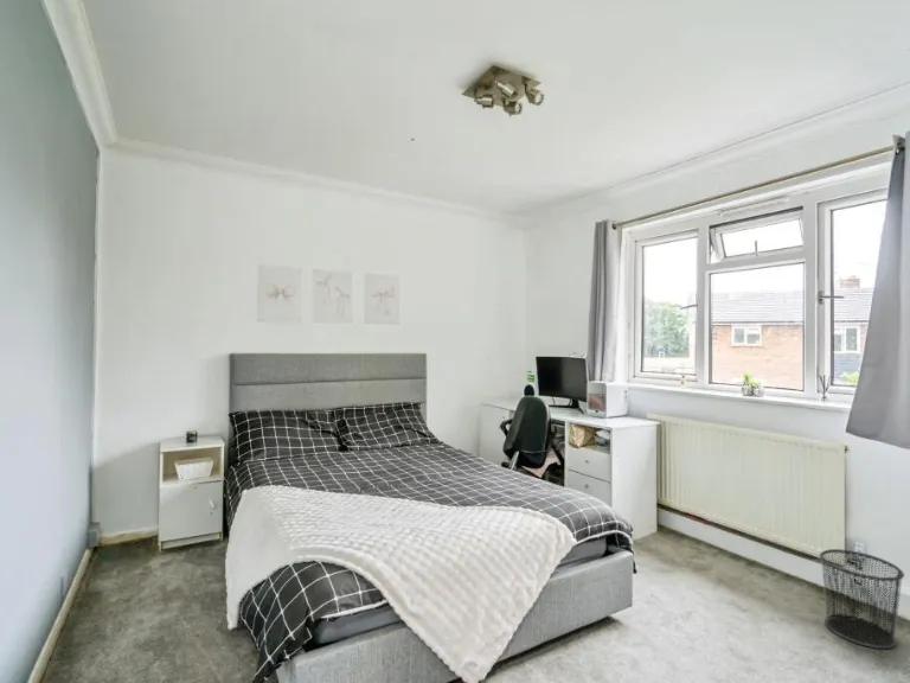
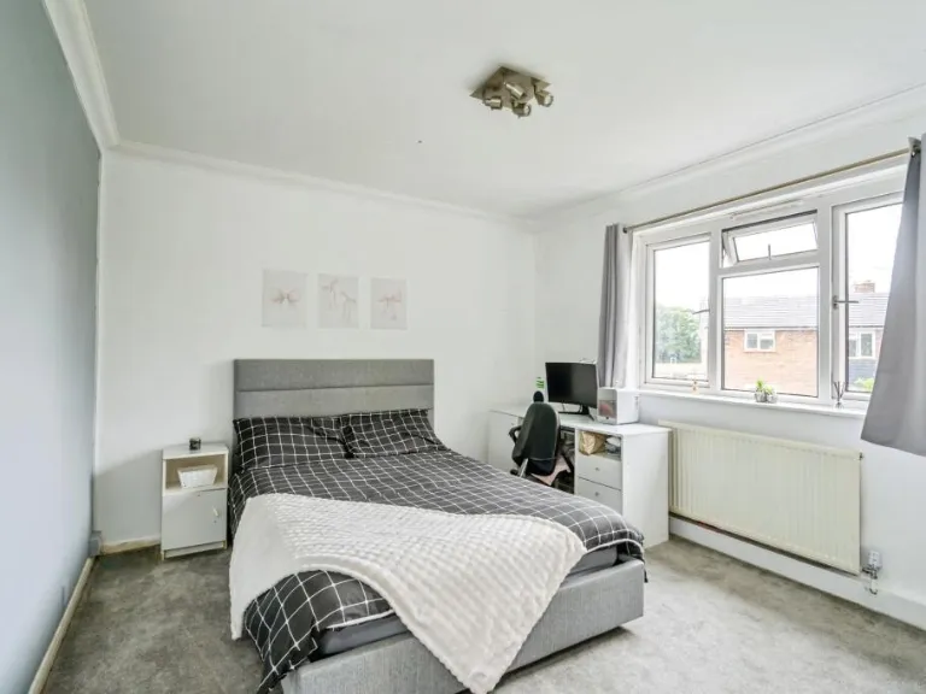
- waste bin (859, 596)
